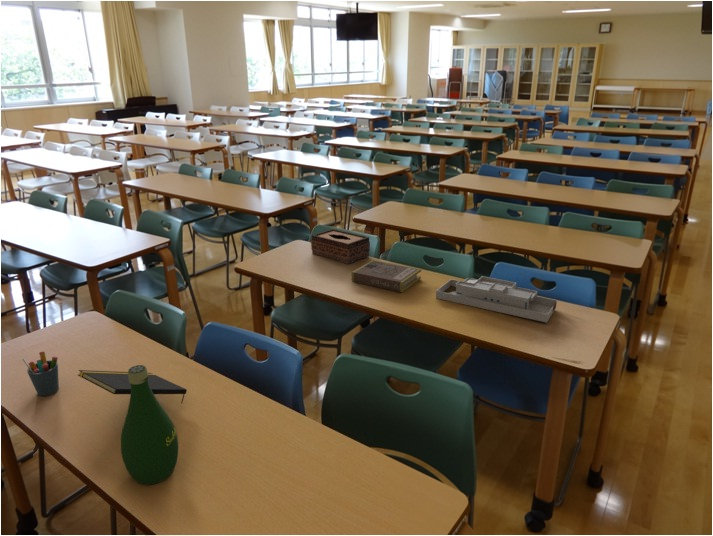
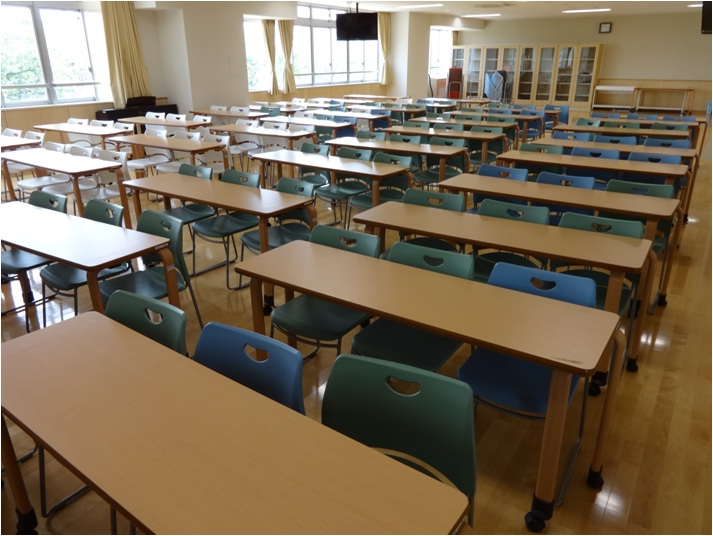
- pen holder (43, 372)
- notepad (130, 387)
- bottle (146, 422)
- book (386, 275)
- desk organizer (495, 293)
- tissue box (340, 245)
